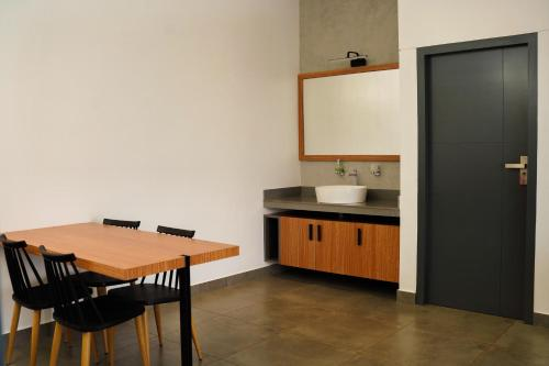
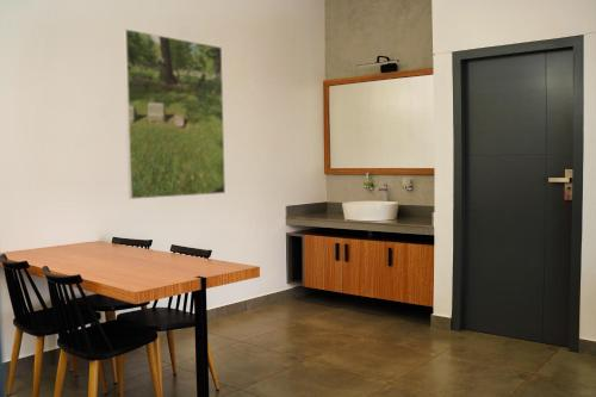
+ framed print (178, 118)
